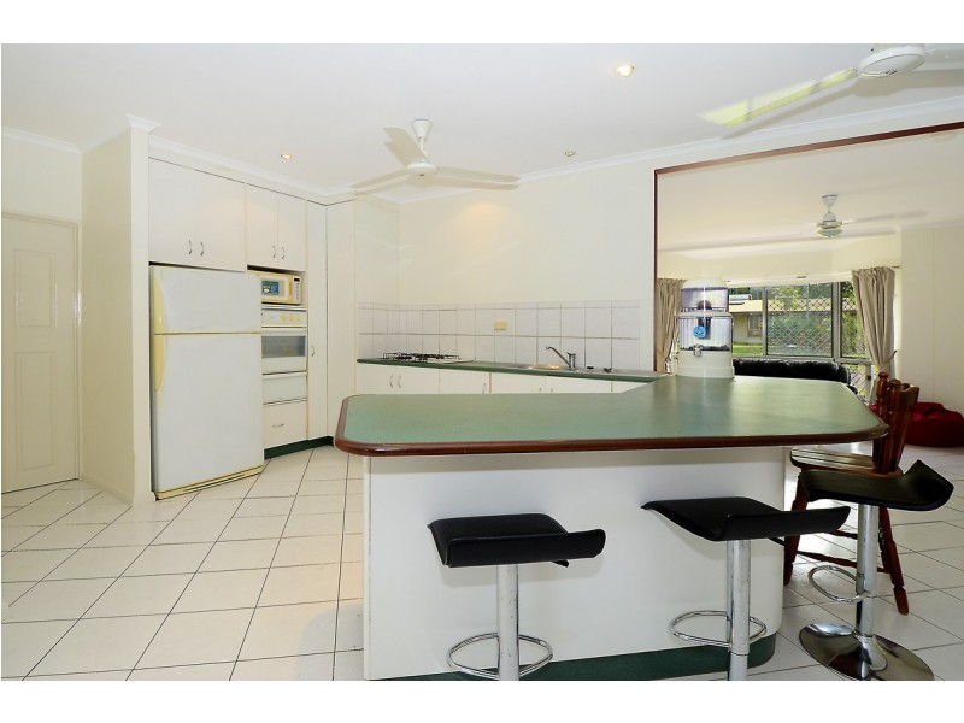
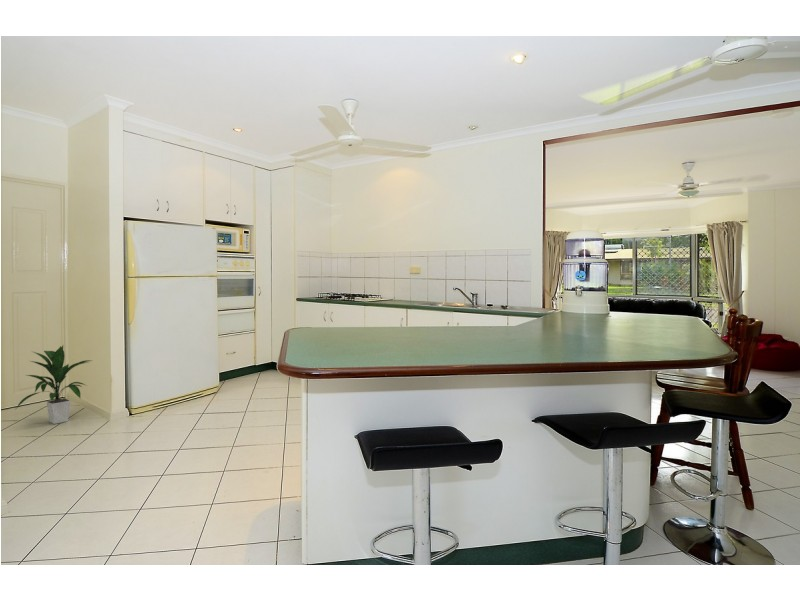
+ indoor plant (53, 383)
